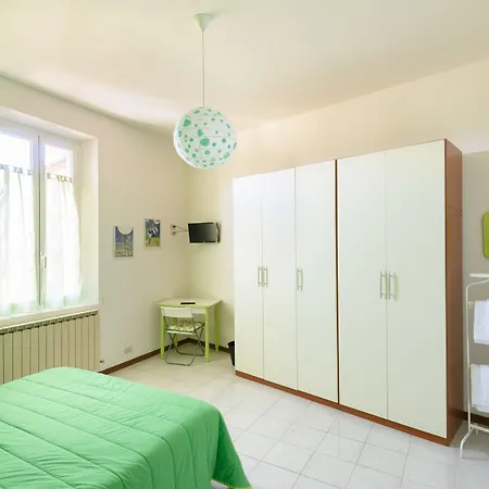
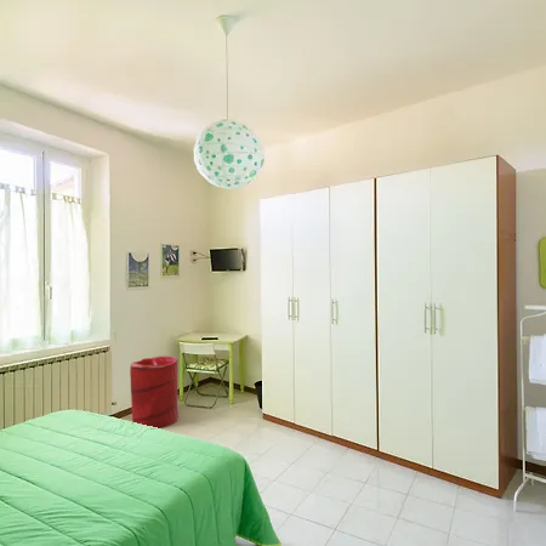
+ laundry hamper (154, 388)
